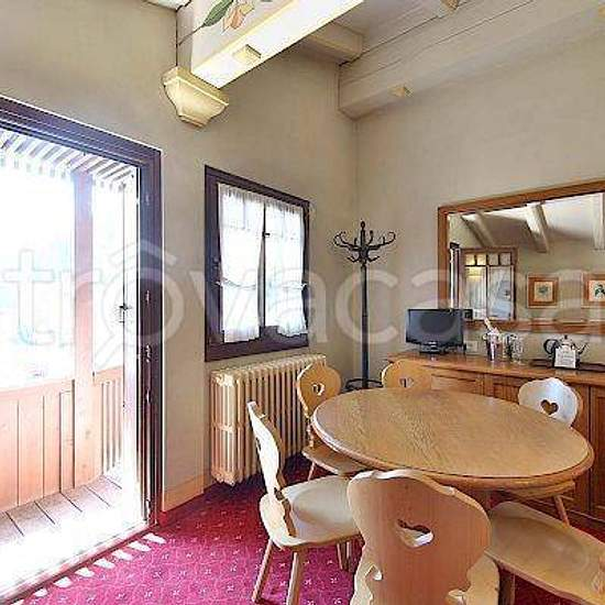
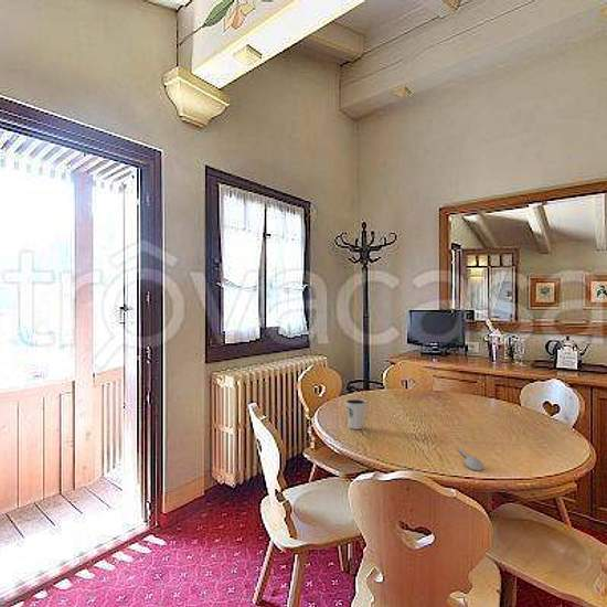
+ spoon (467, 455)
+ dixie cup (355, 414)
